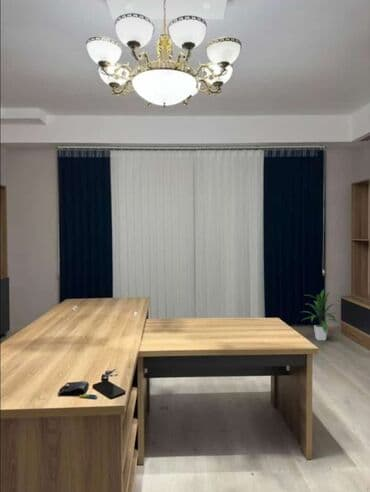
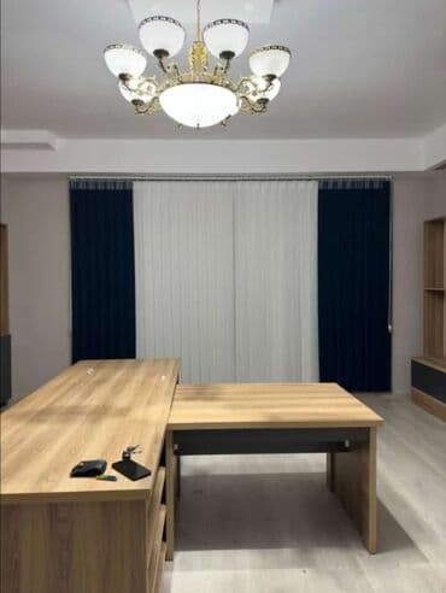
- indoor plant (320, 314)
